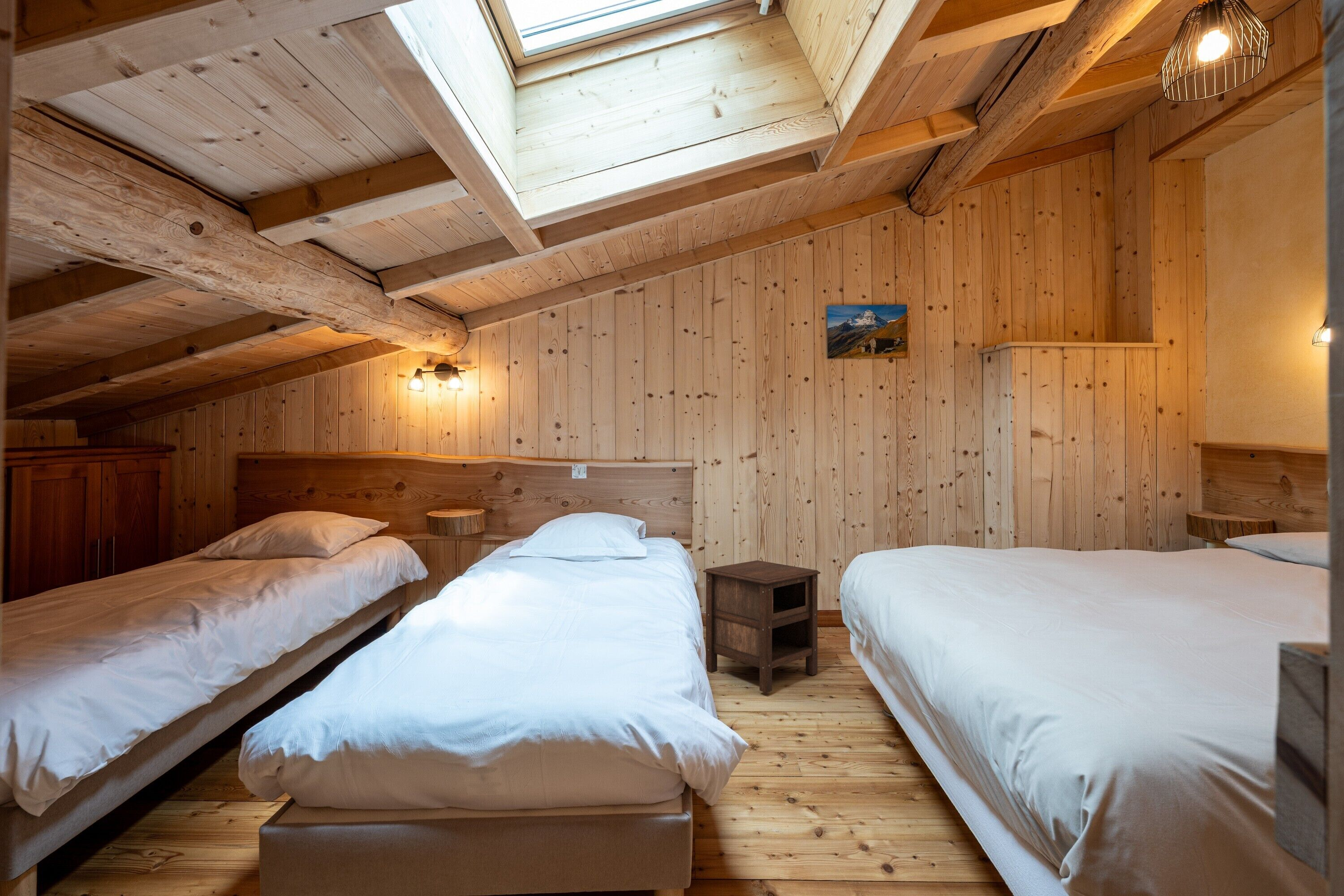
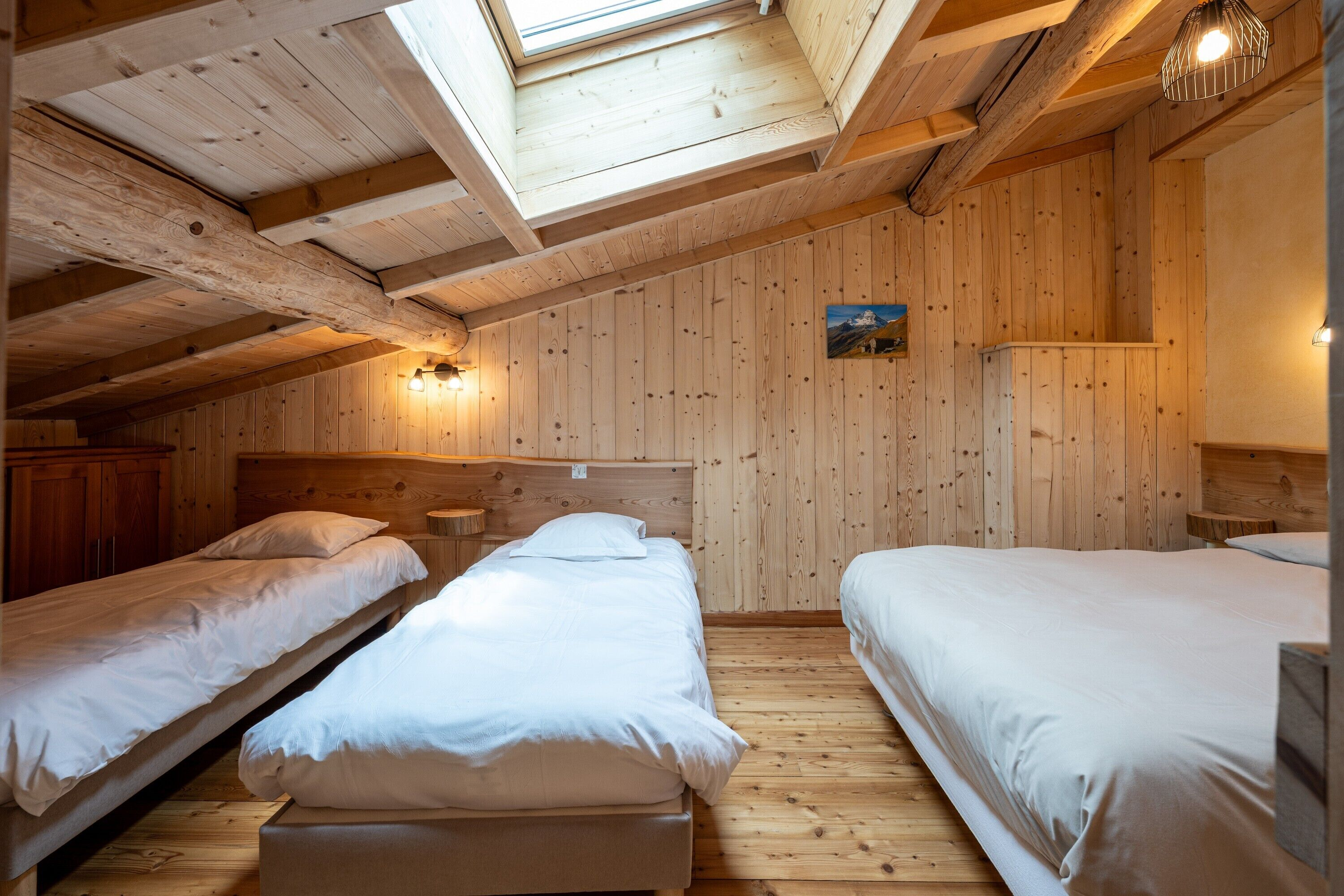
- nightstand (761, 620)
